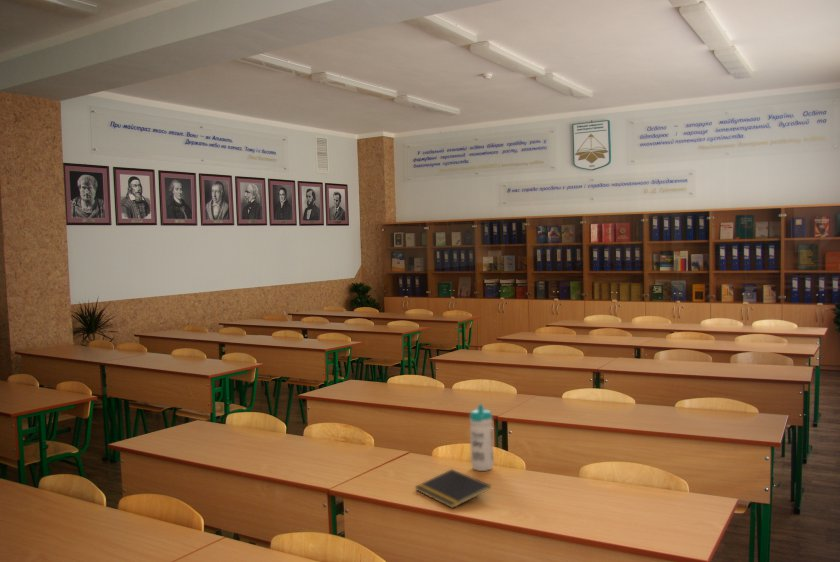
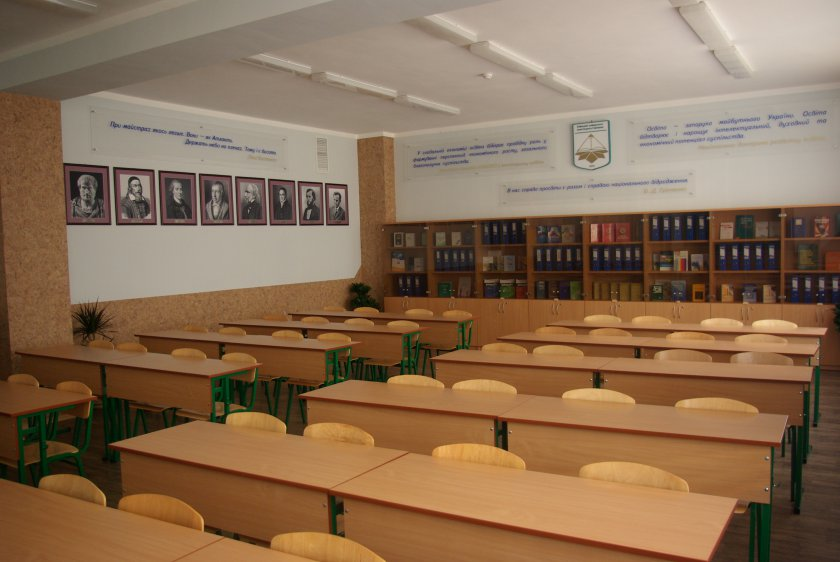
- water bottle (481, 436)
- notepad (452, 487)
